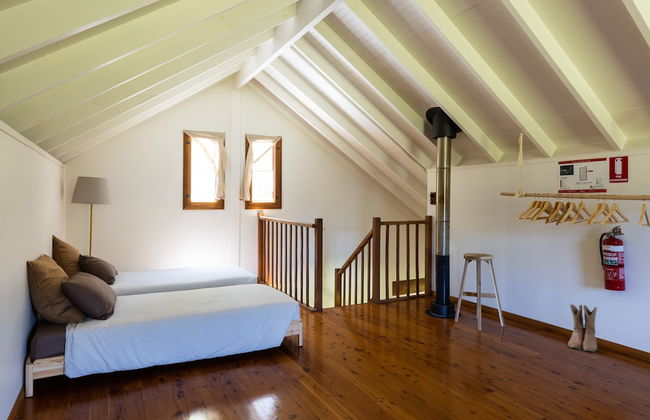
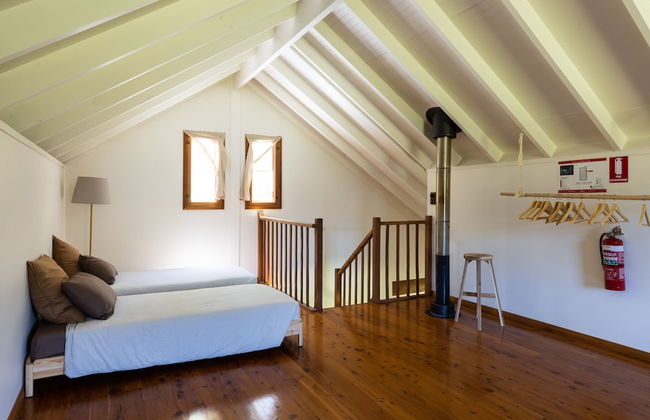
- boots (583, 326)
